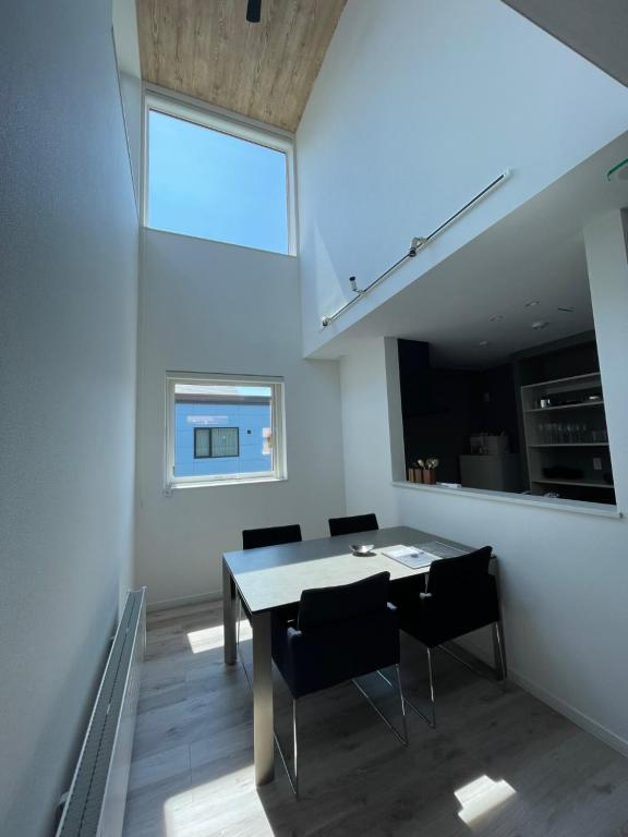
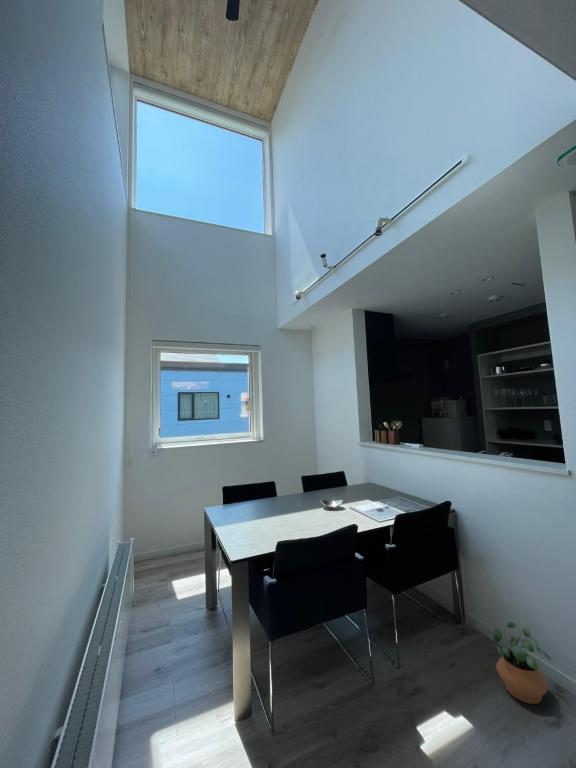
+ potted plant (522, 657)
